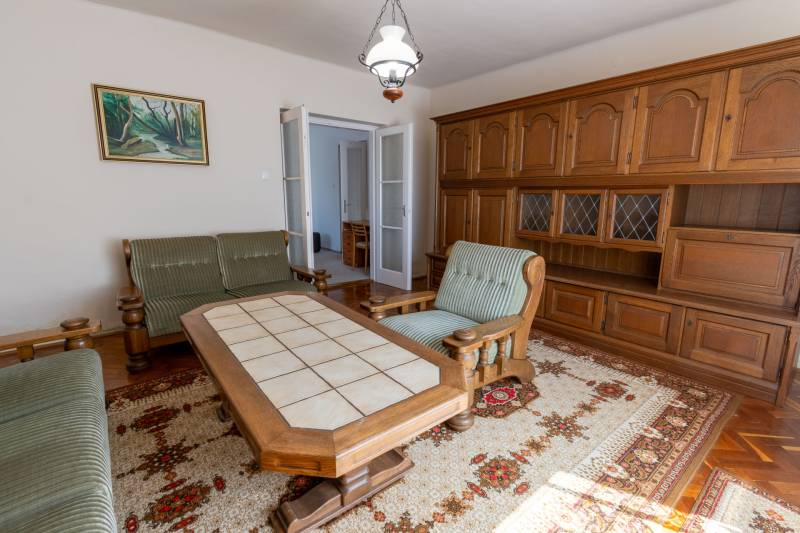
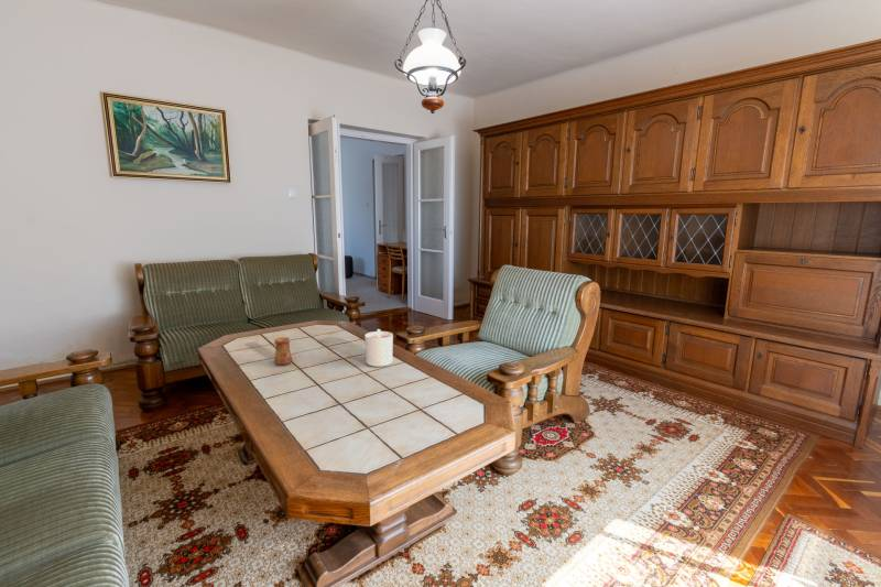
+ candle (379, 346)
+ cup (282, 350)
